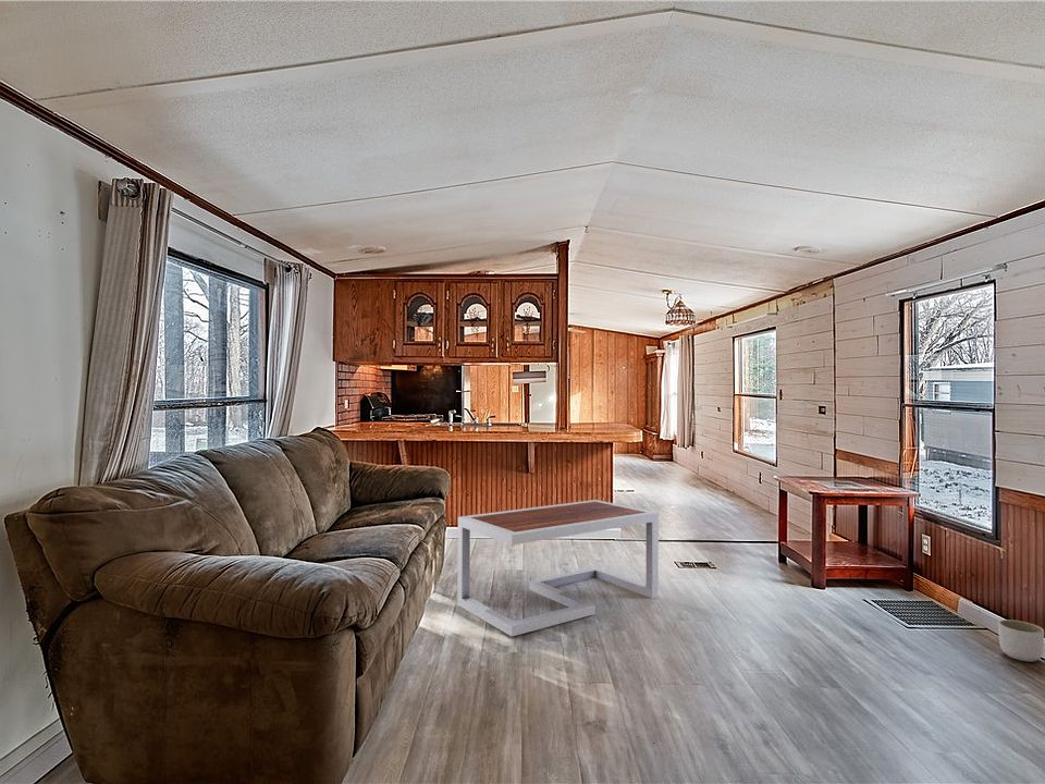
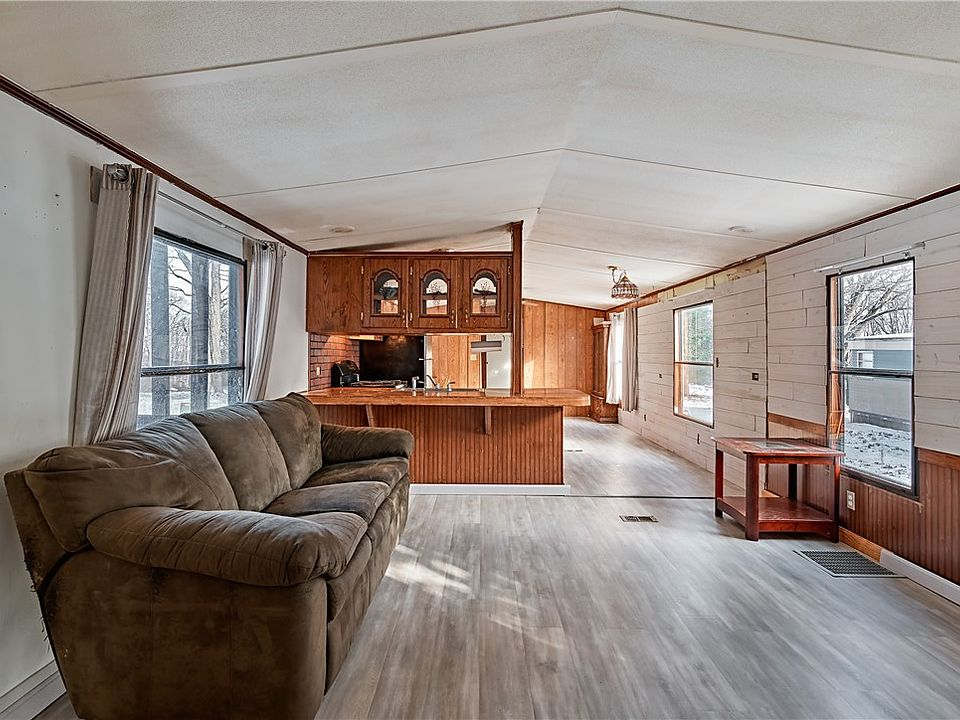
- planter (1020, 641)
- coffee table (562, 574)
